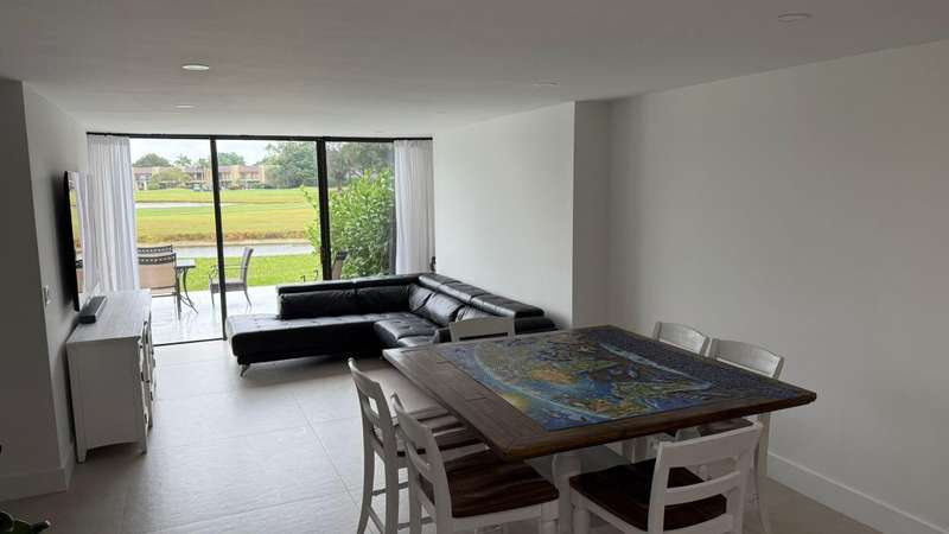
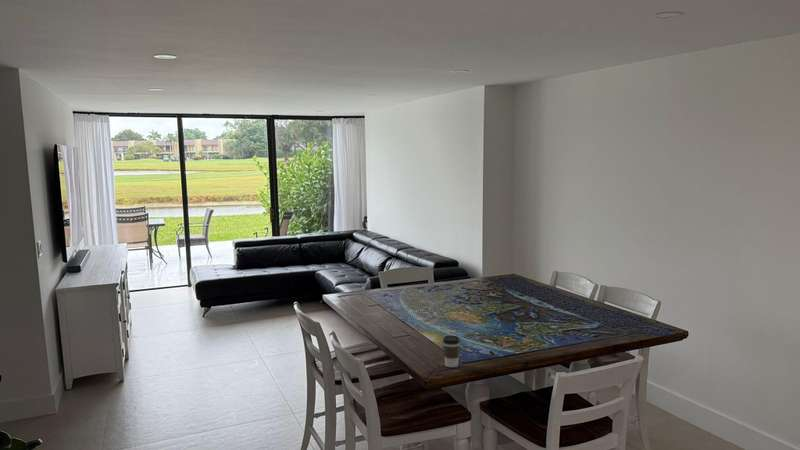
+ coffee cup (451, 351)
